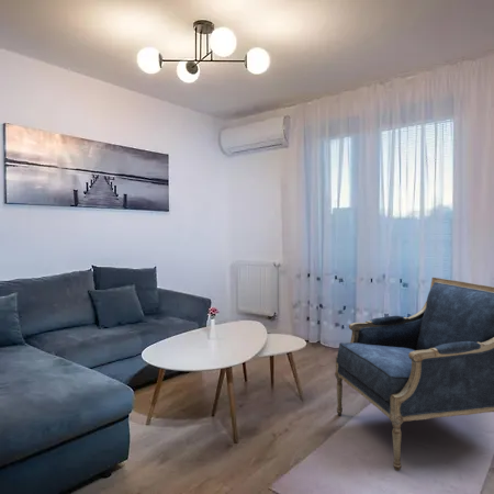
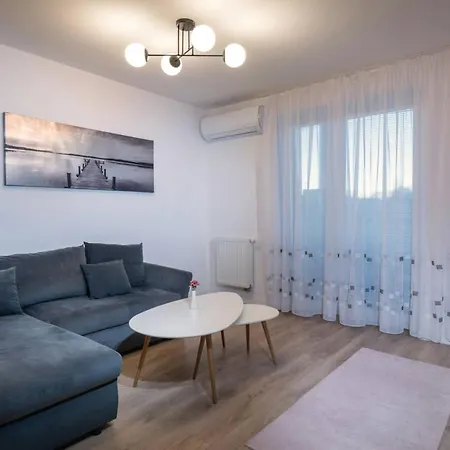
- armchair (416, 359)
